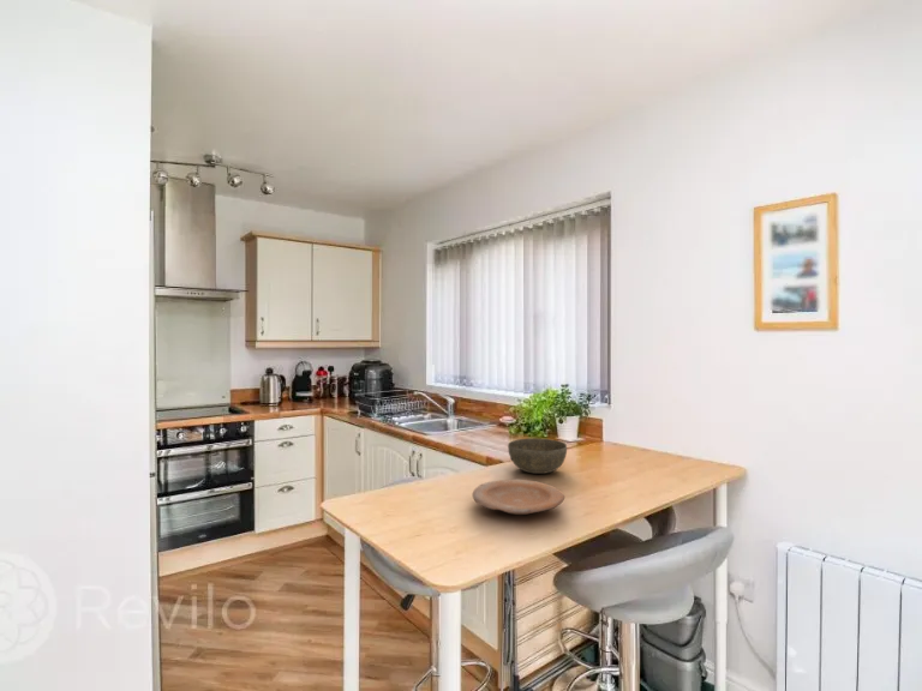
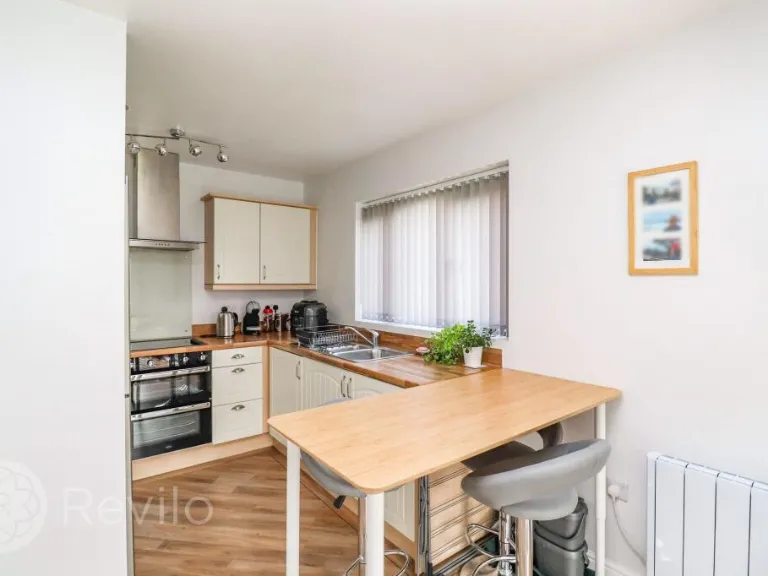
- plate (517, 499)
- bowl (537, 457)
